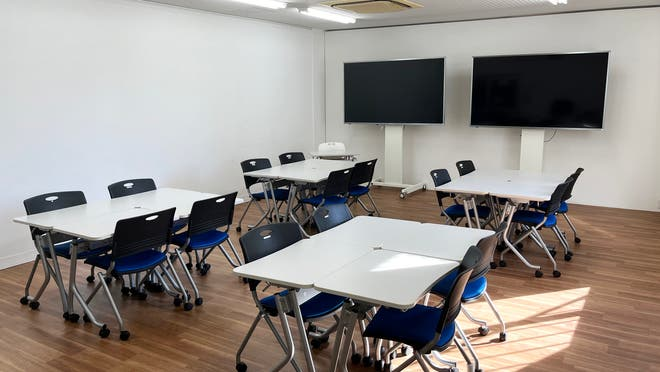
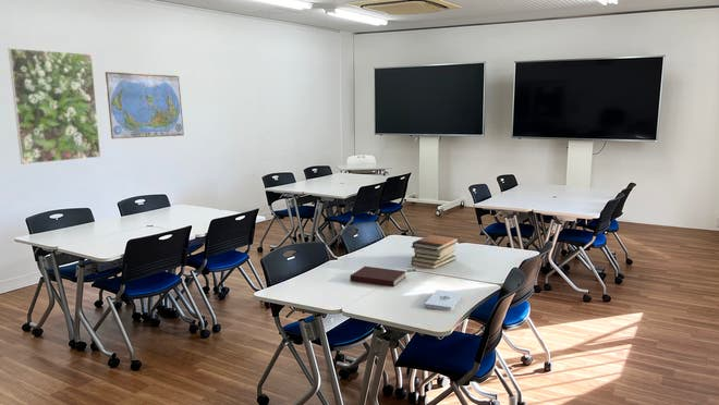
+ world map (147, 106)
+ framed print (58, 107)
+ notebook (378, 275)
+ notepad (443, 299)
+ book stack (435, 250)
